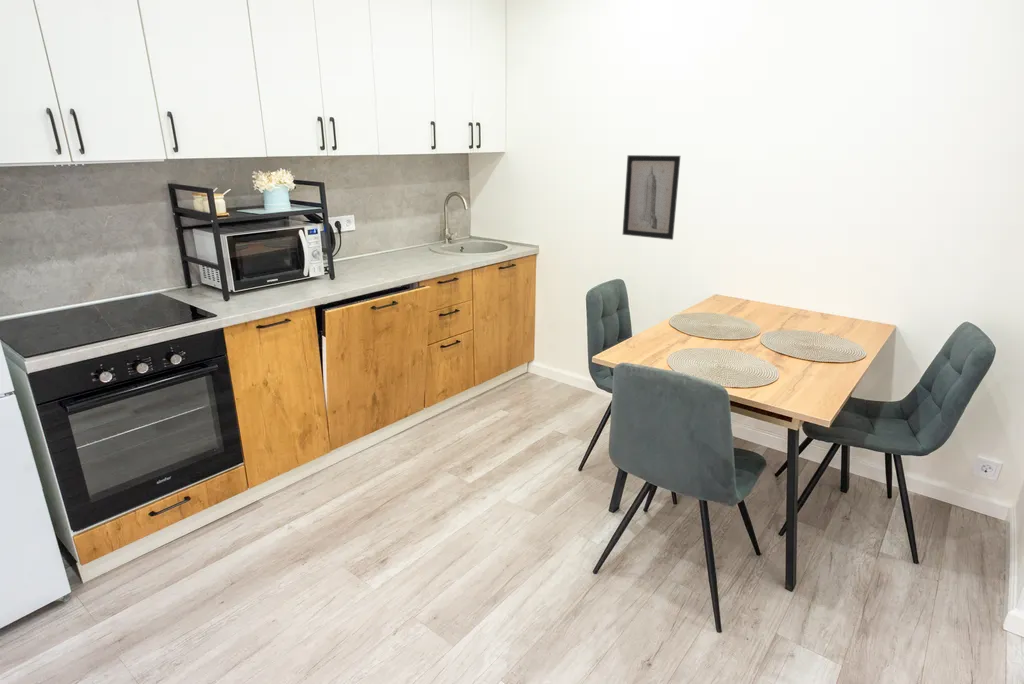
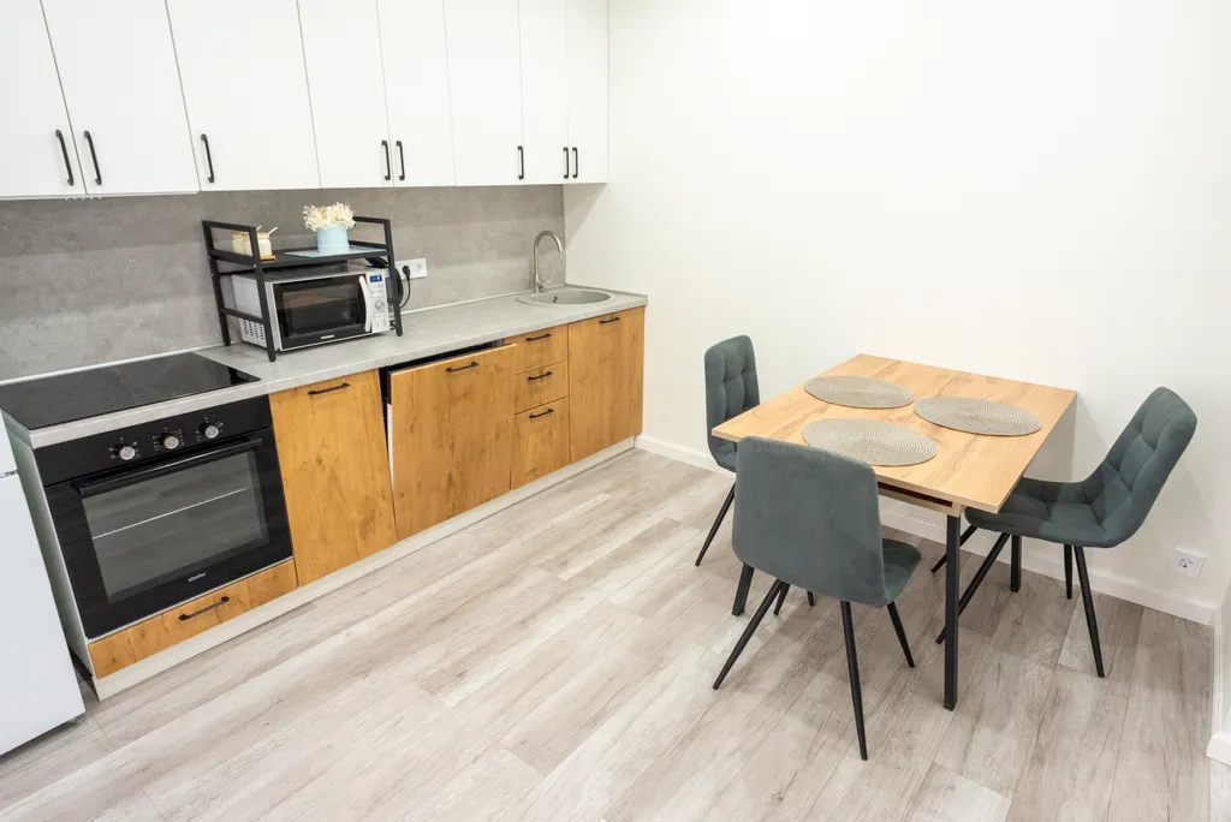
- wall art (650, 197)
